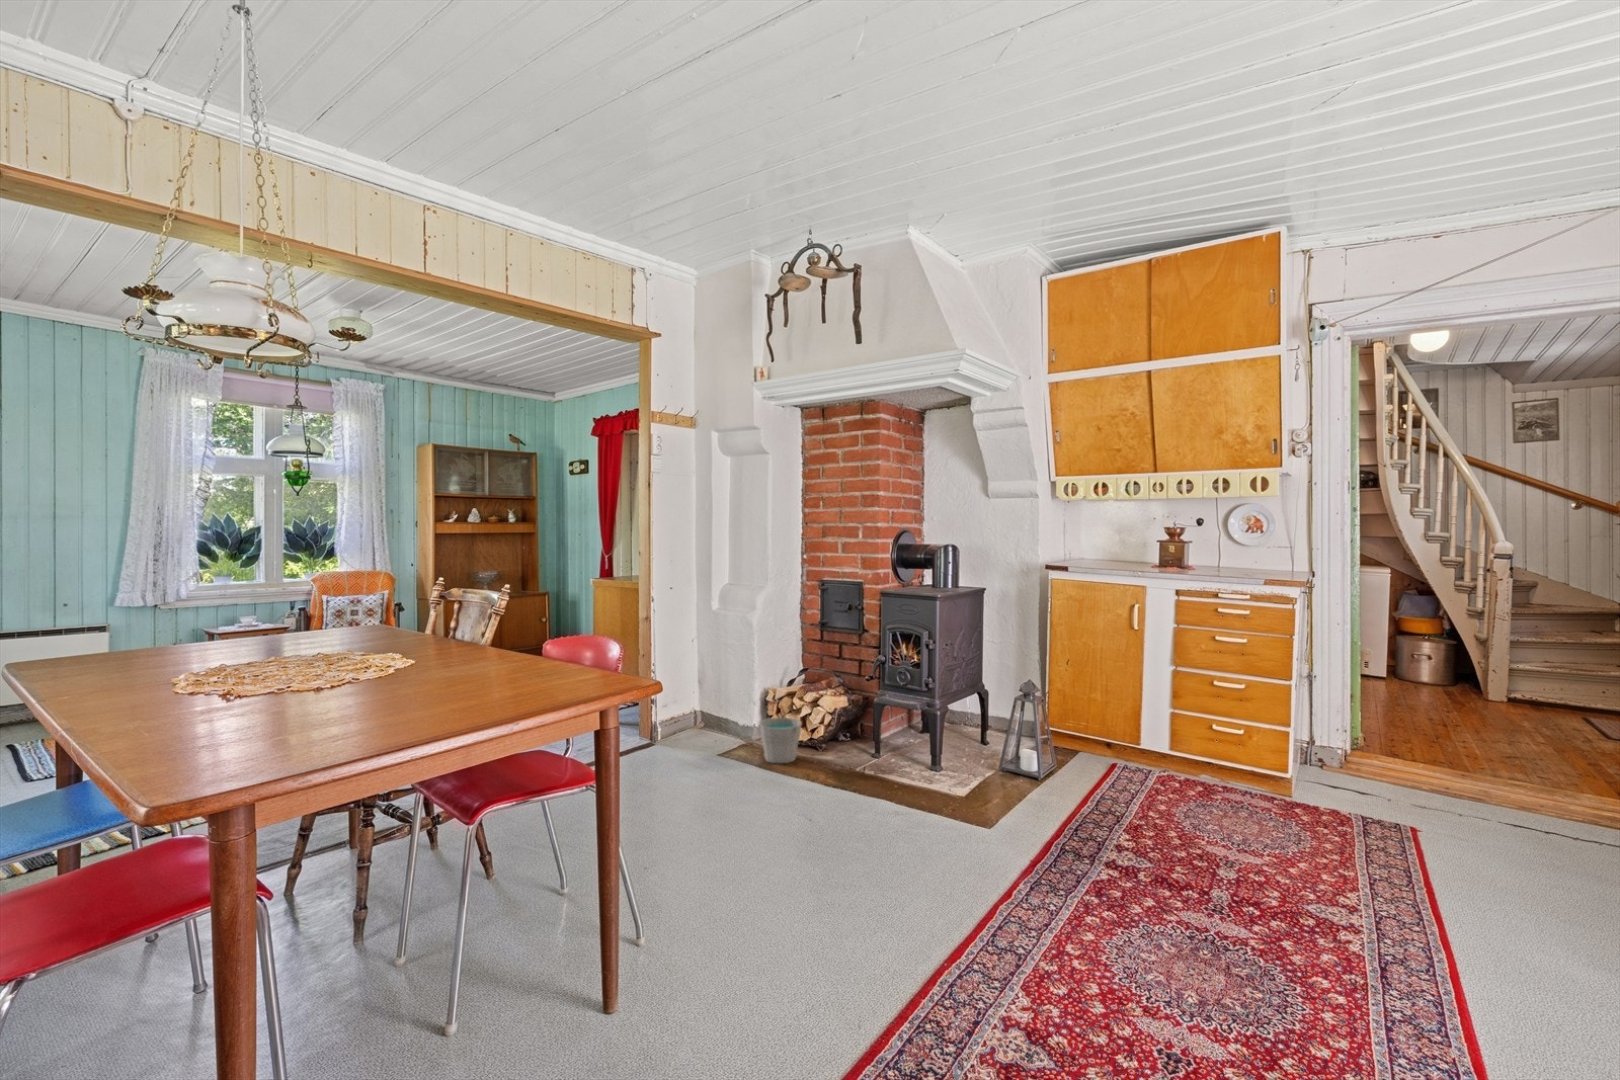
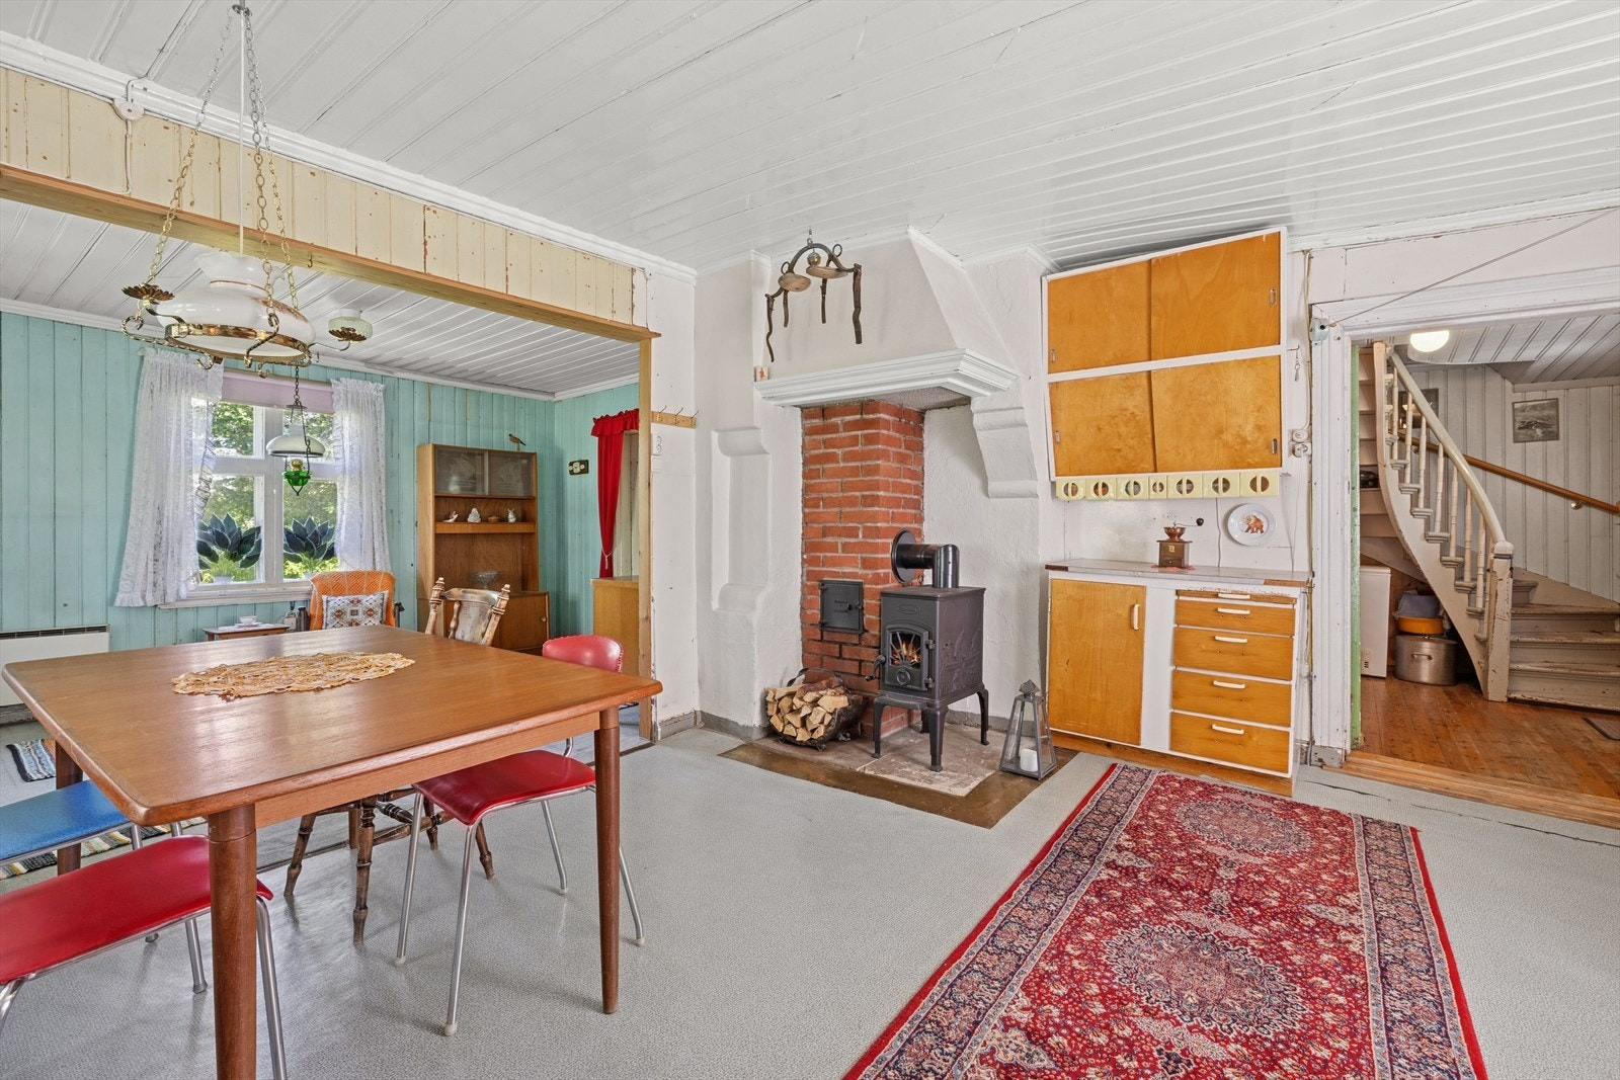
- bucket (780, 729)
